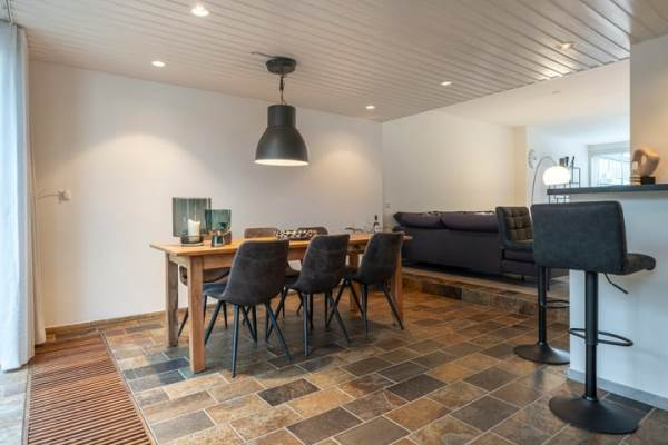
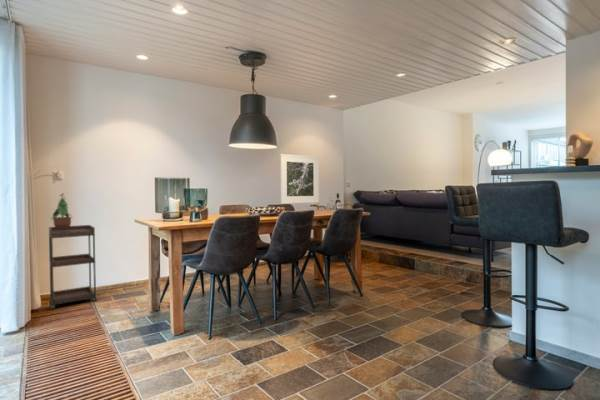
+ shelving unit (72, 264)
+ potted plant (61, 213)
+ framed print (300, 179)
